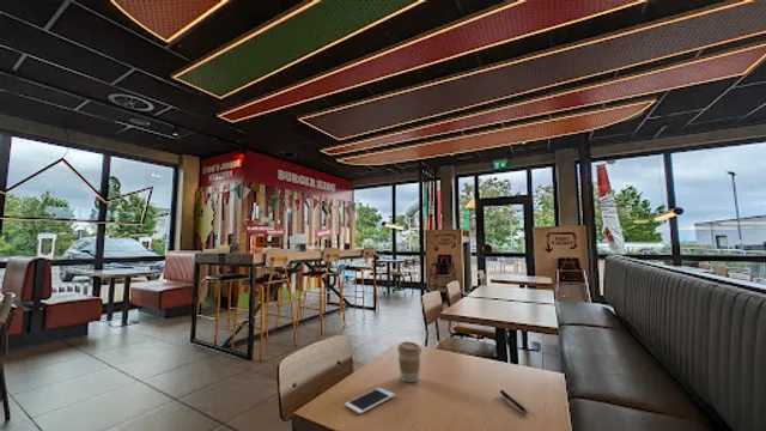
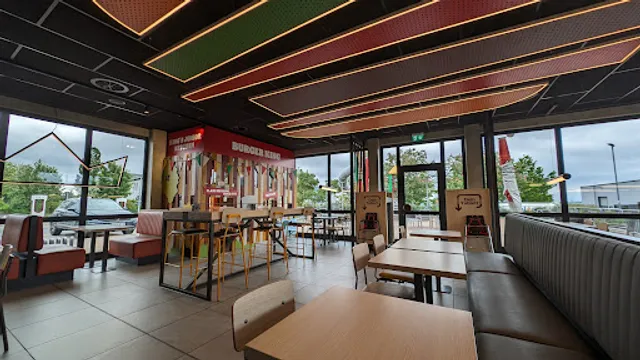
- cell phone (370, 399)
- coffee cup (409, 360)
- pen (513, 401)
